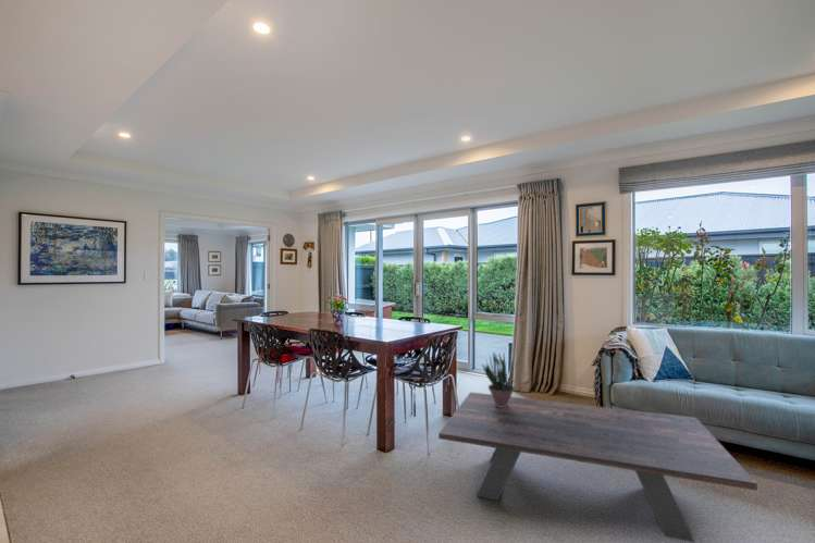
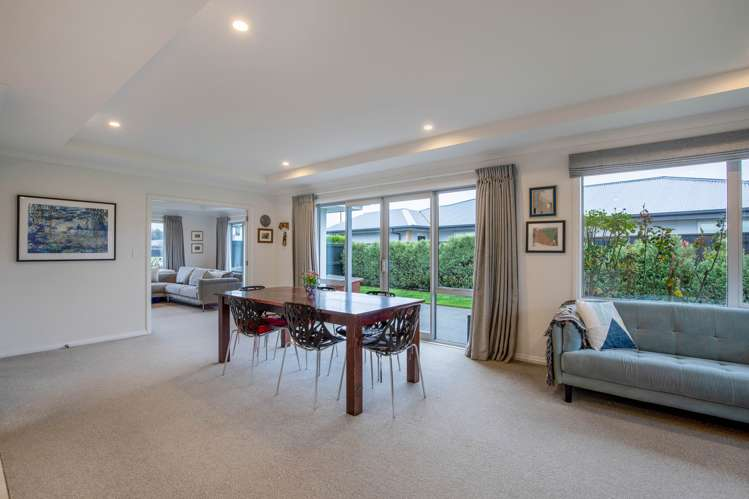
- coffee table (573, 459)
- potted plant (497, 378)
